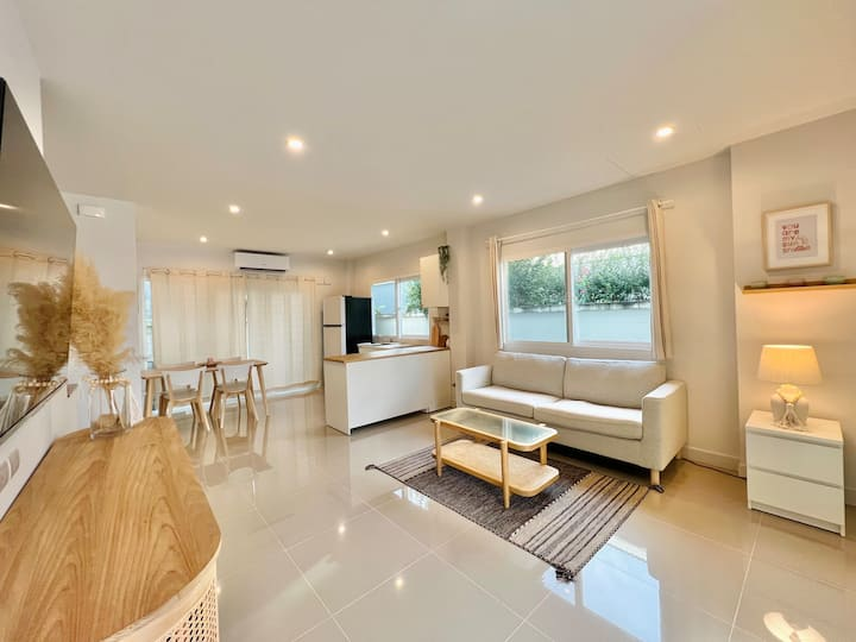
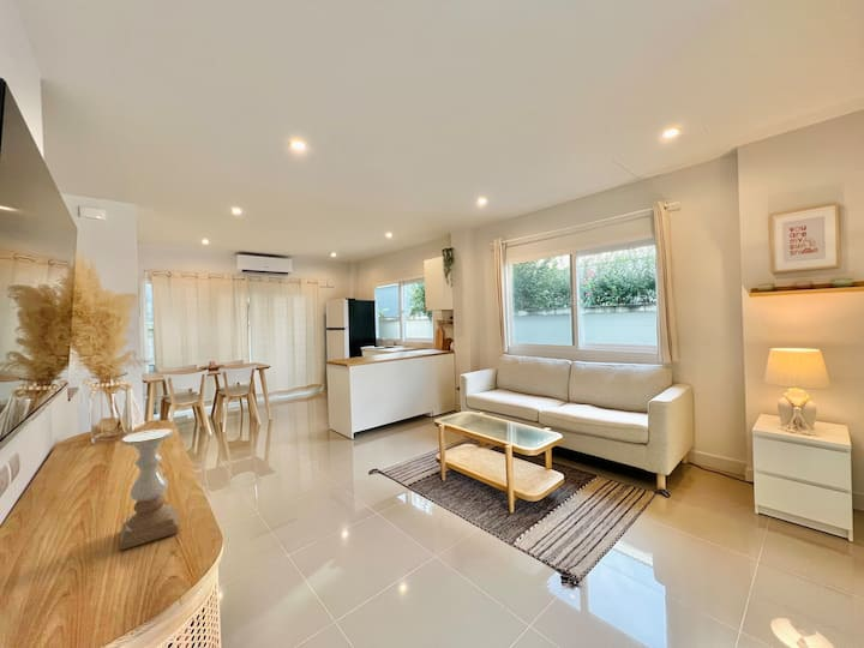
+ candle holder (149, 482)
